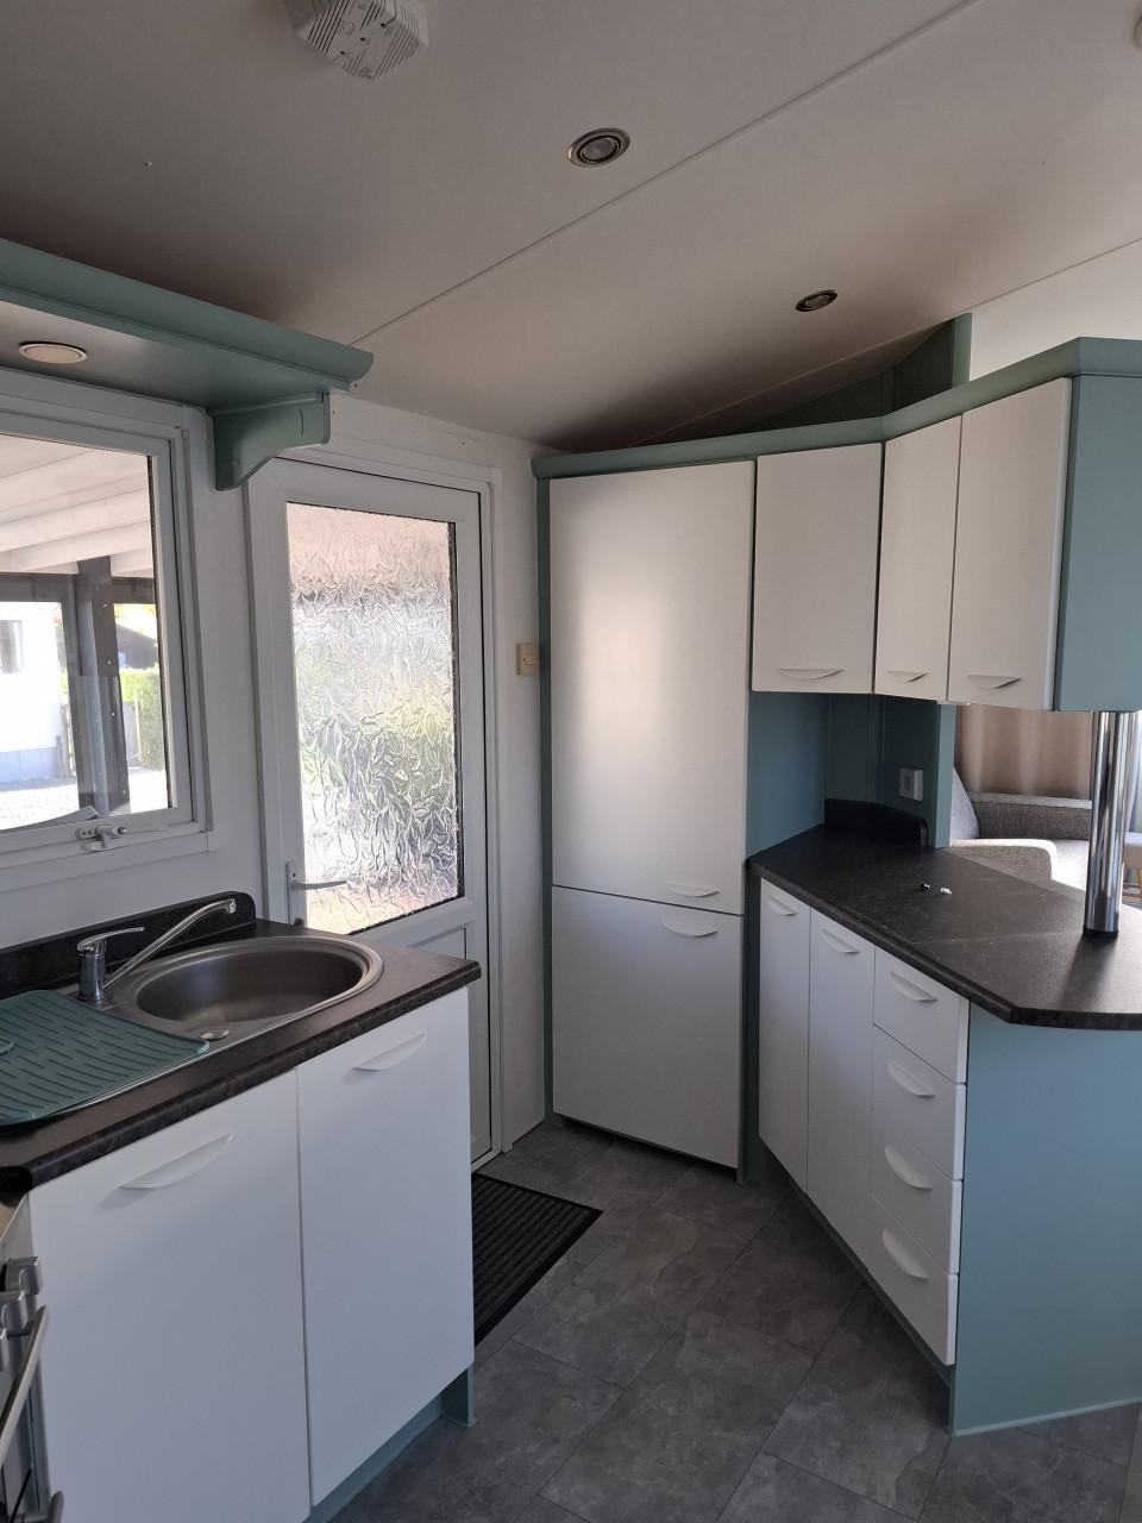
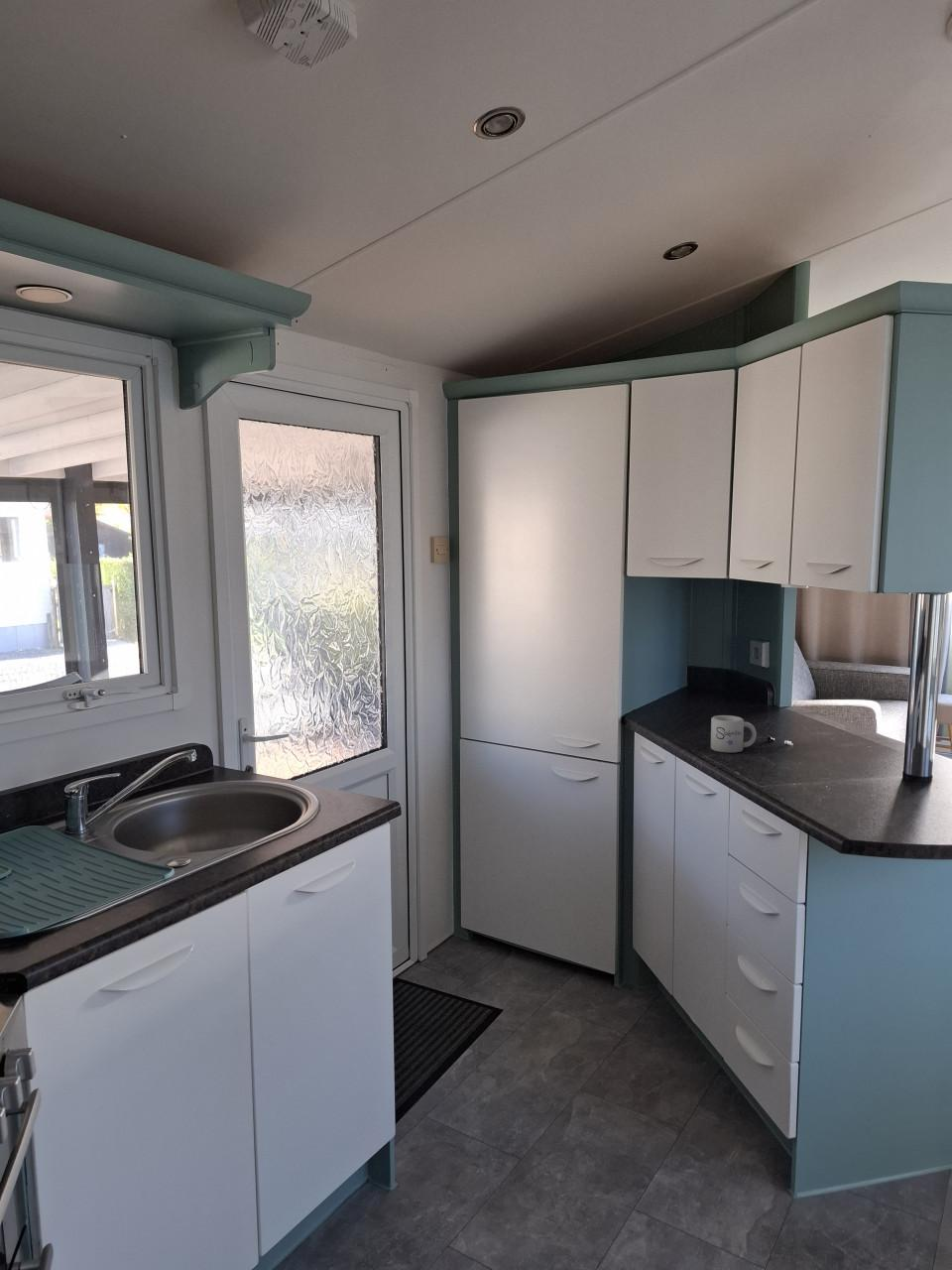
+ mug (733, 733)
